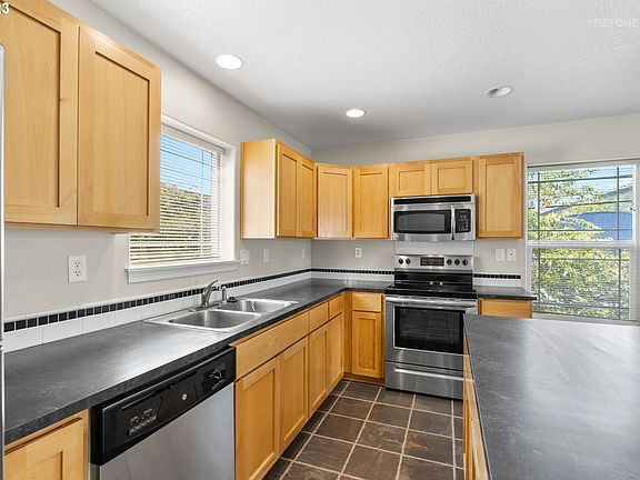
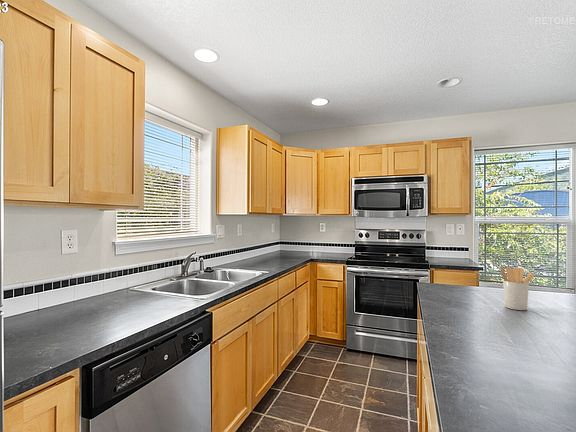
+ utensil holder (515, 286)
